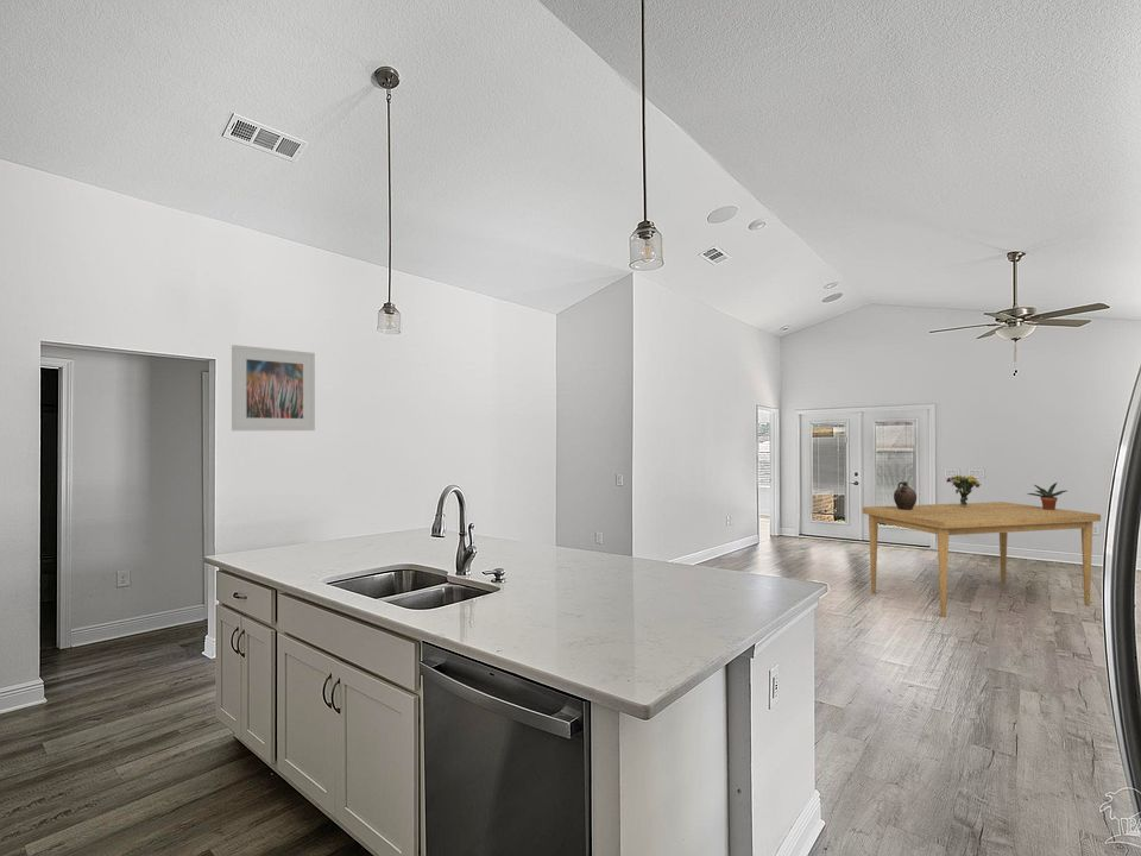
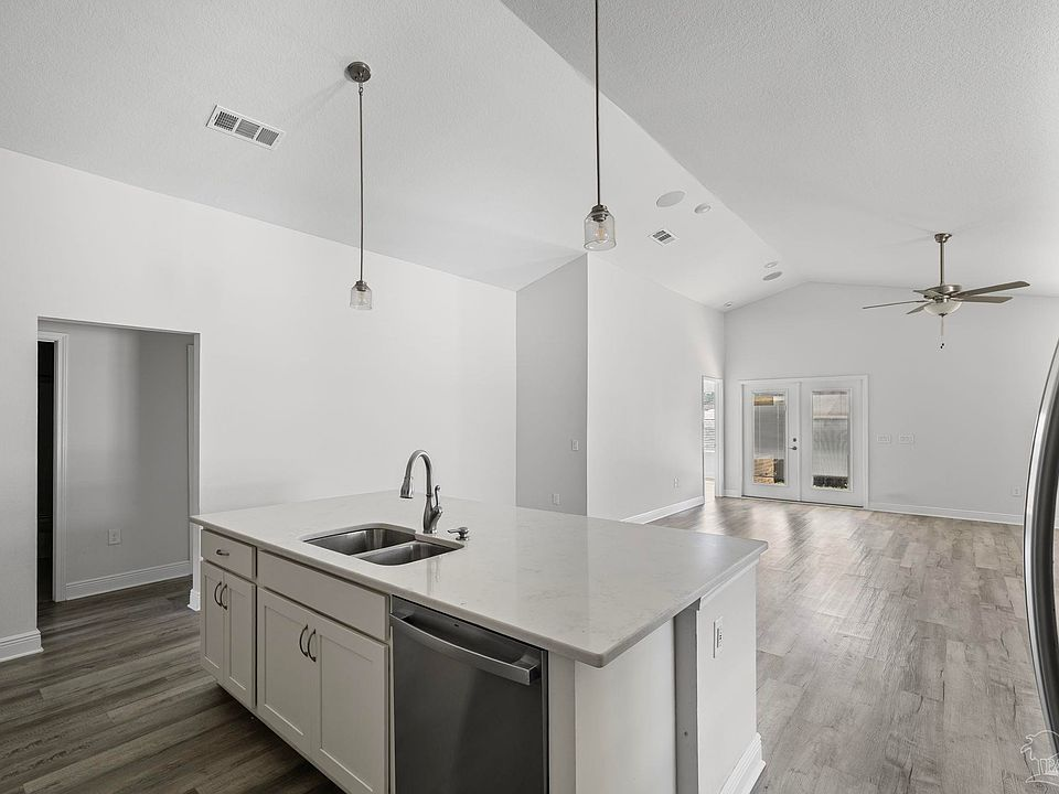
- bouquet (964, 490)
- ceramic jug (904, 495)
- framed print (275, 390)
- potted plant (1048, 495)
- dining table (976, 533)
